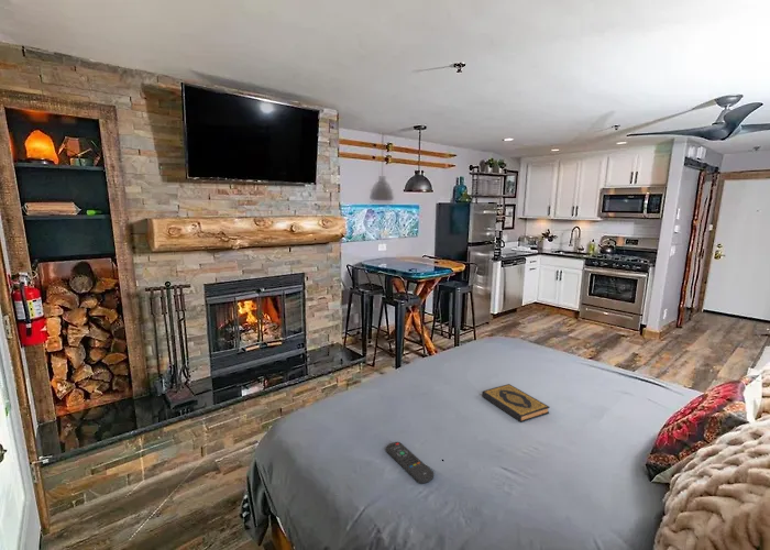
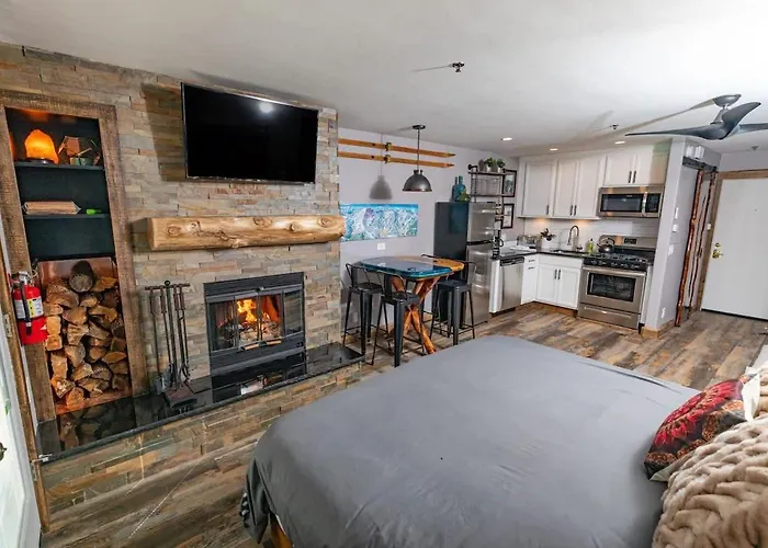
- hardback book (514, 402)
- remote control (408, 461)
